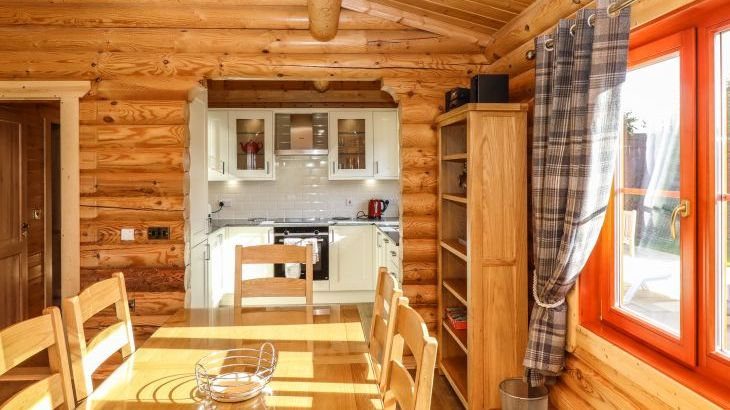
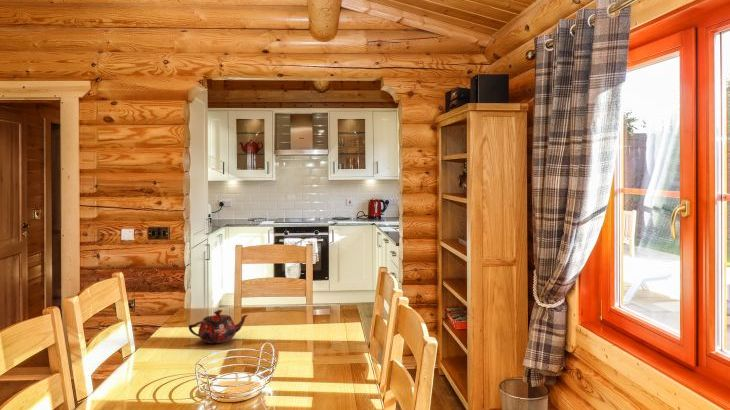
+ teapot (219, 324)
